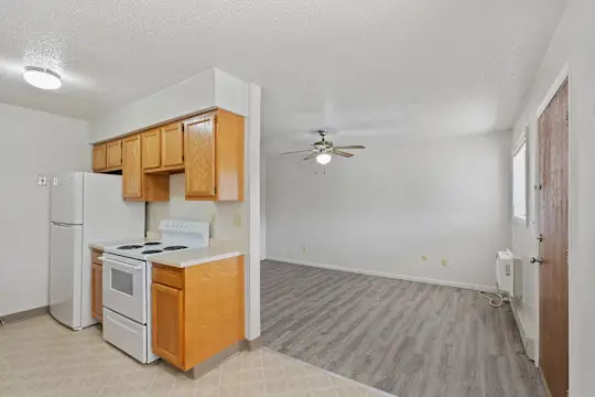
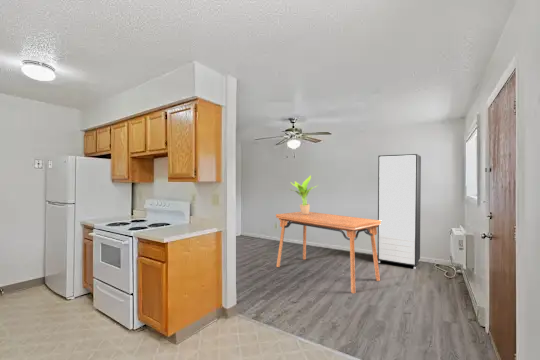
+ storage cabinet (399, 209)
+ dining table (327, 229)
+ potted plant (303, 195)
